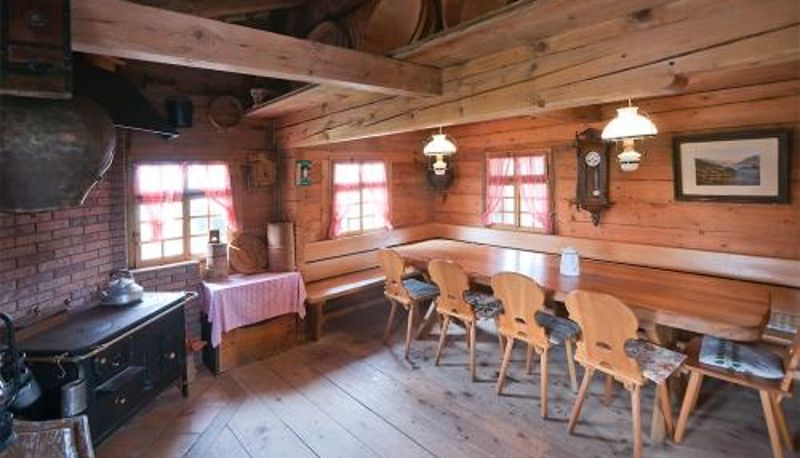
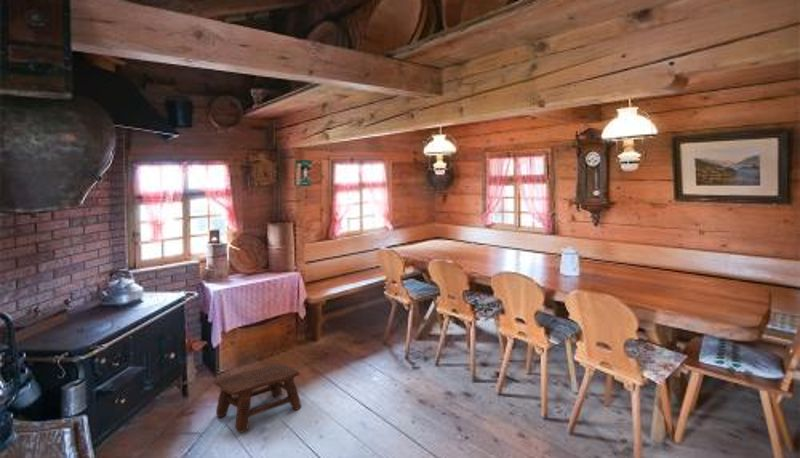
+ stool (259, 393)
